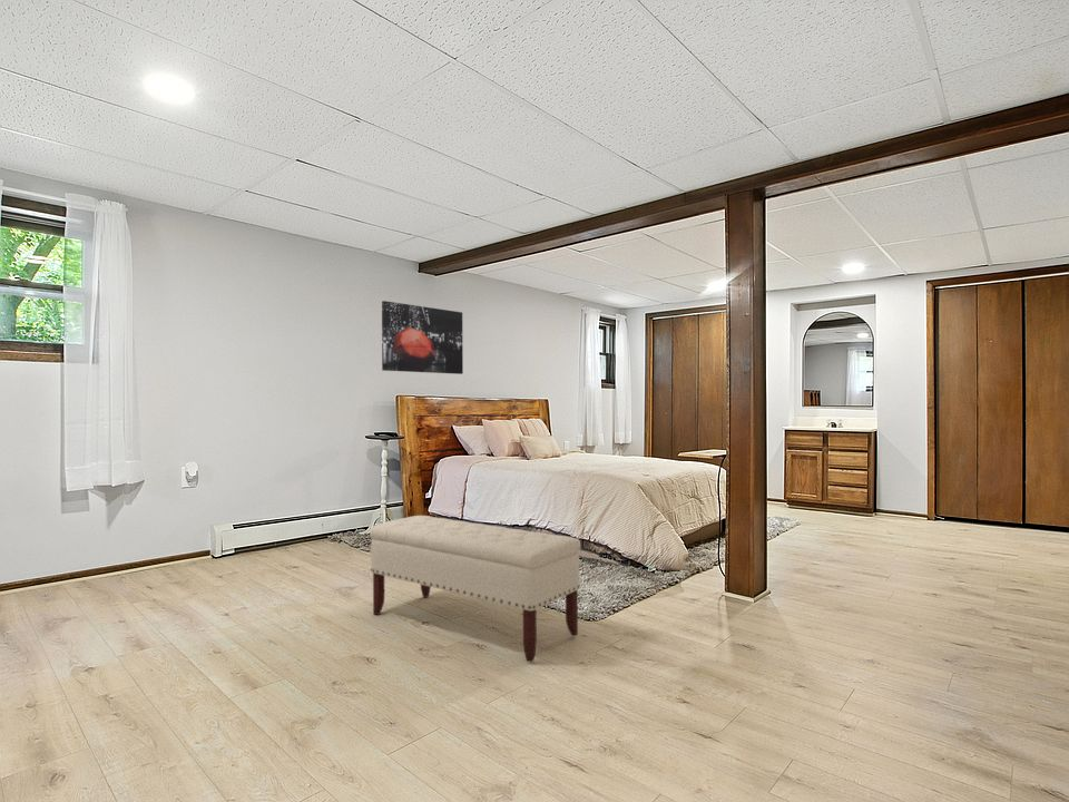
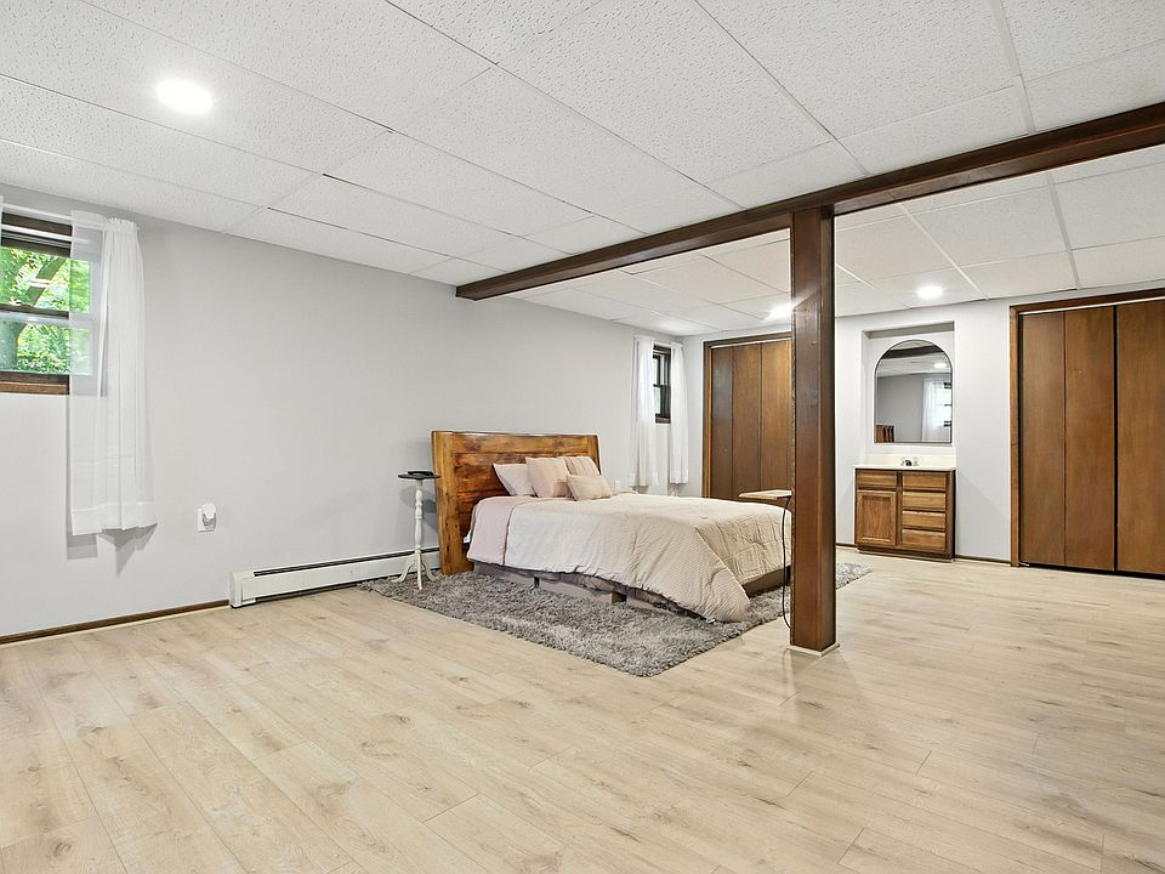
- bench (470, 576)
- wall art (424, 339)
